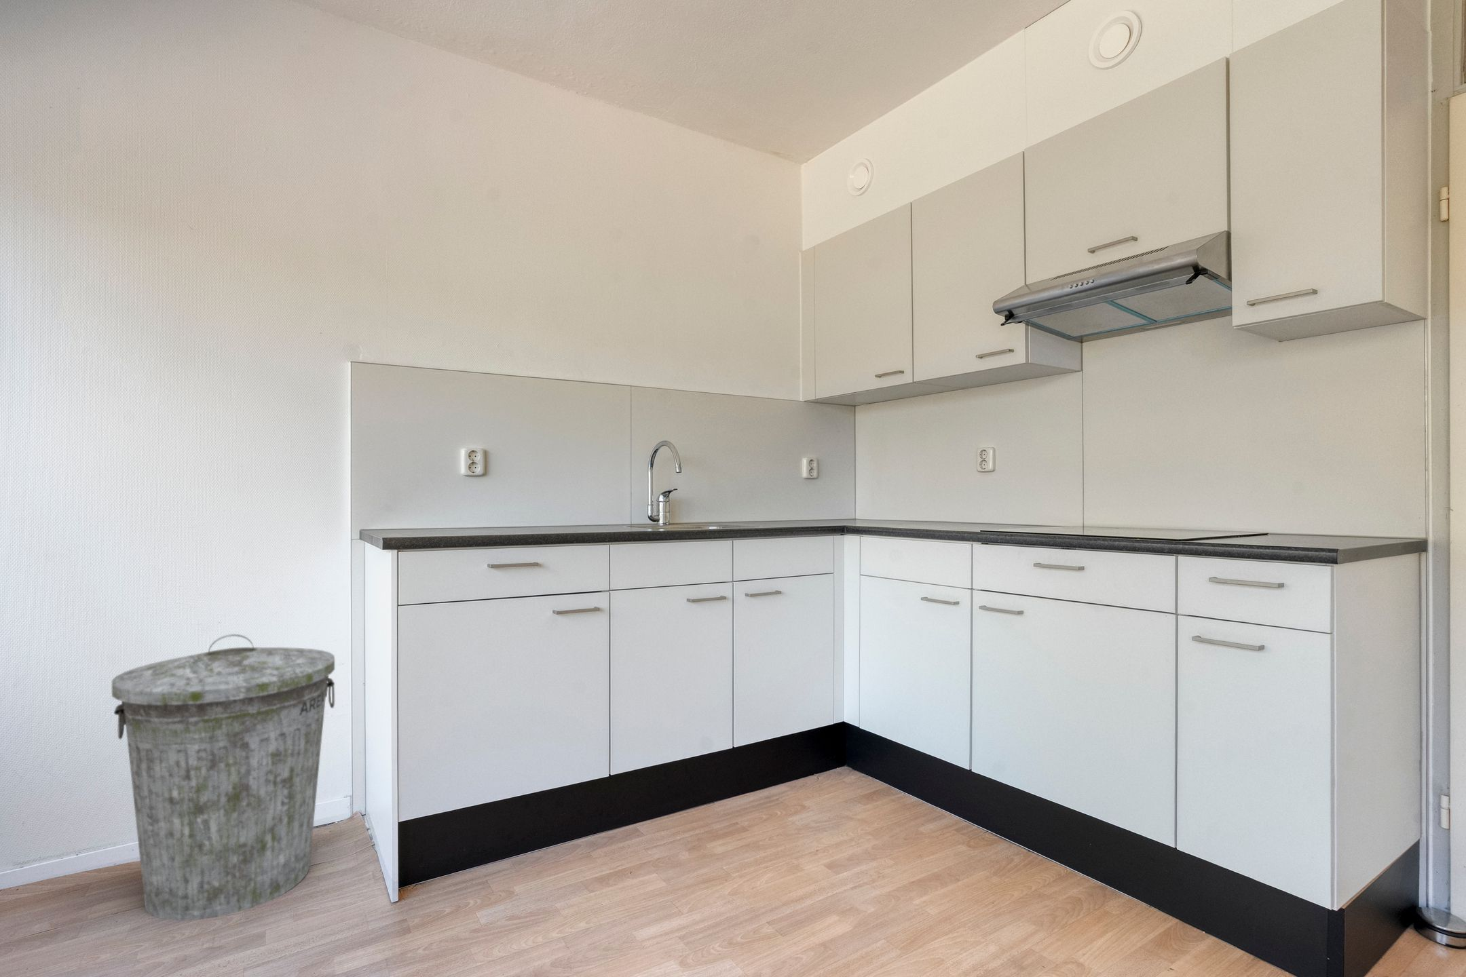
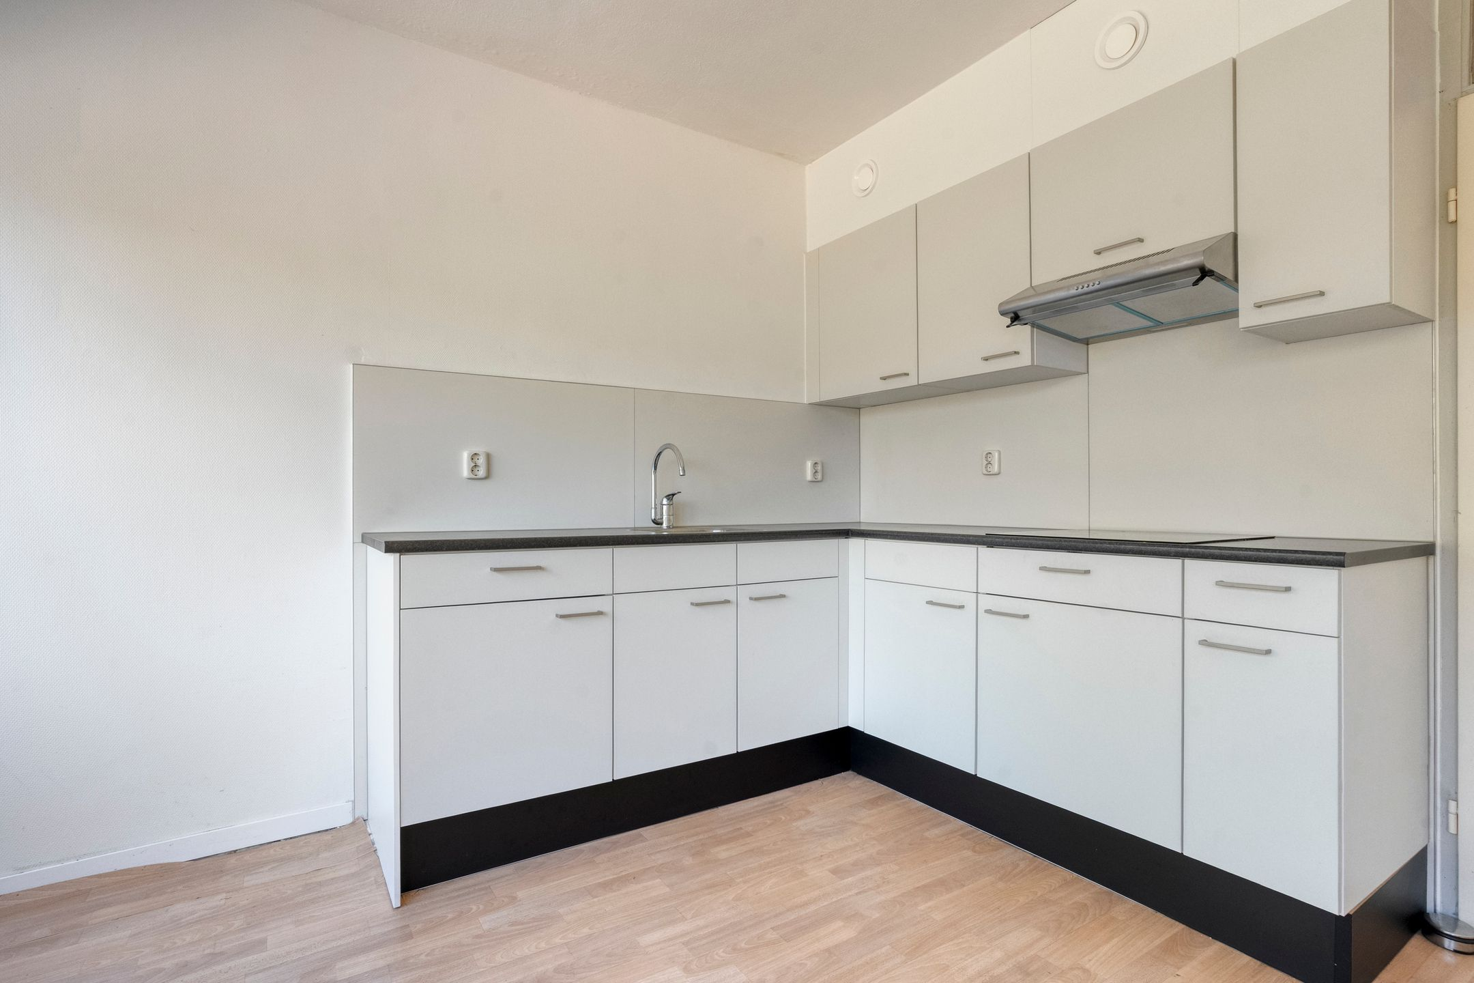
- trash can (230, 759)
